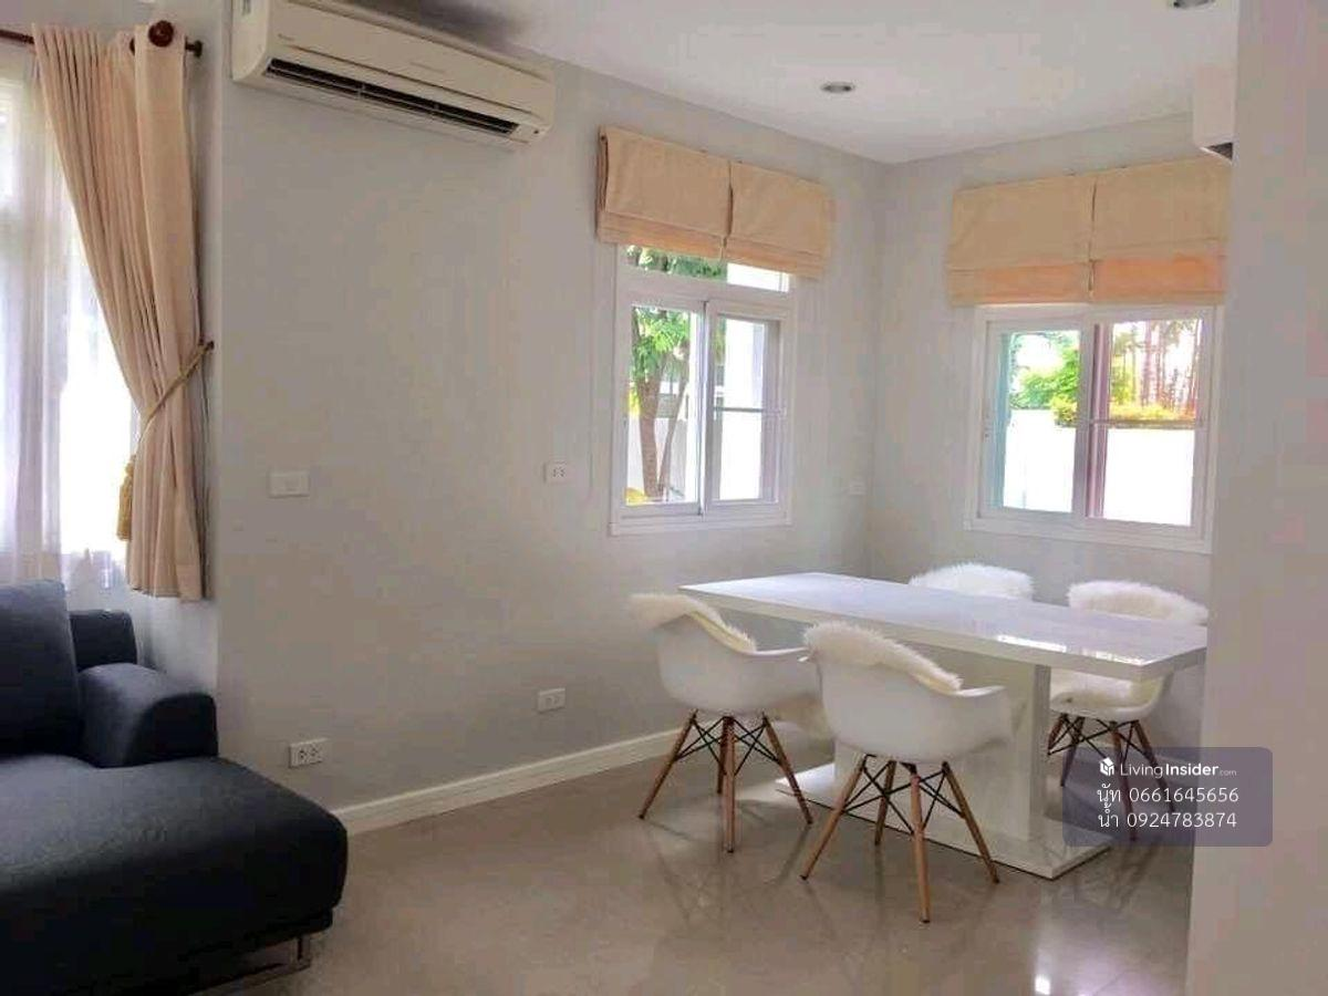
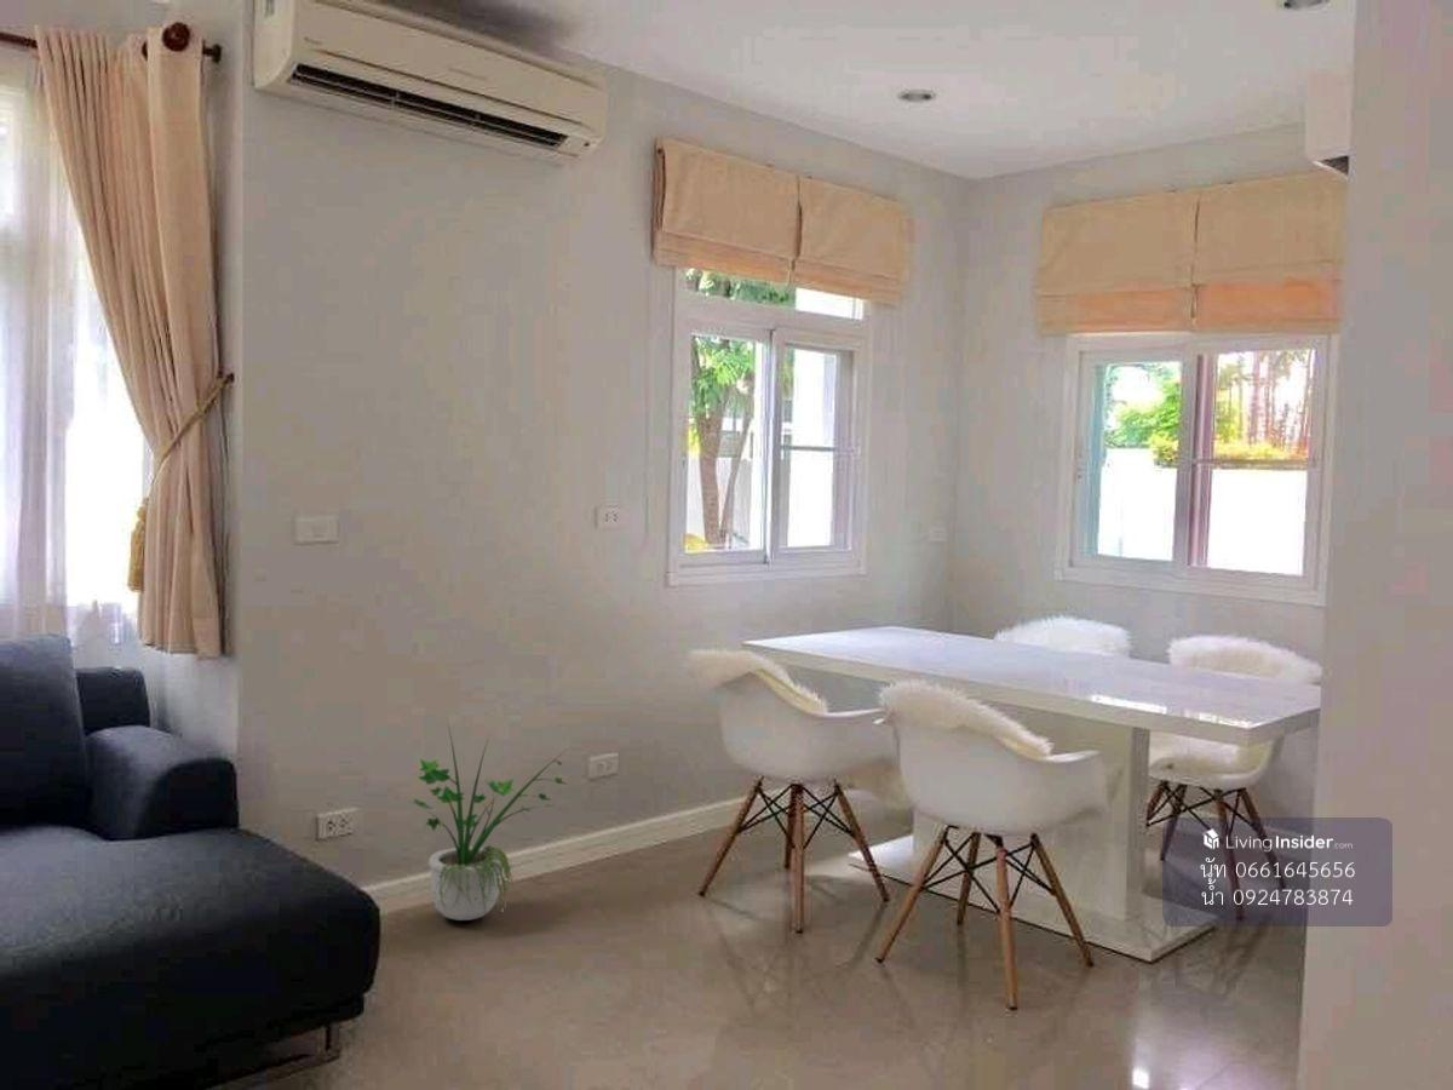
+ potted plant (489, 813)
